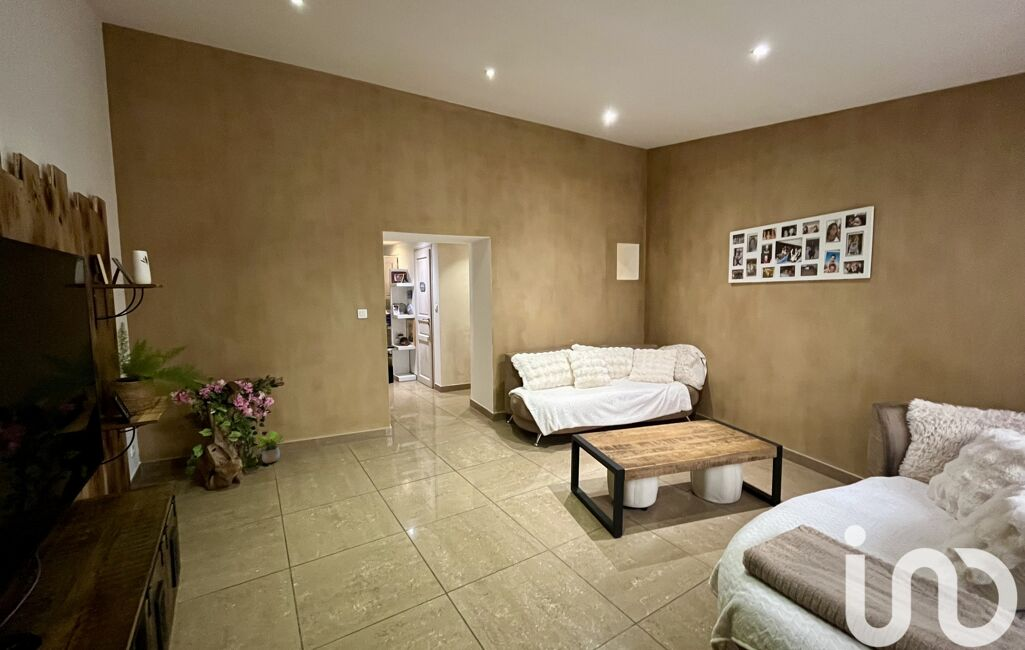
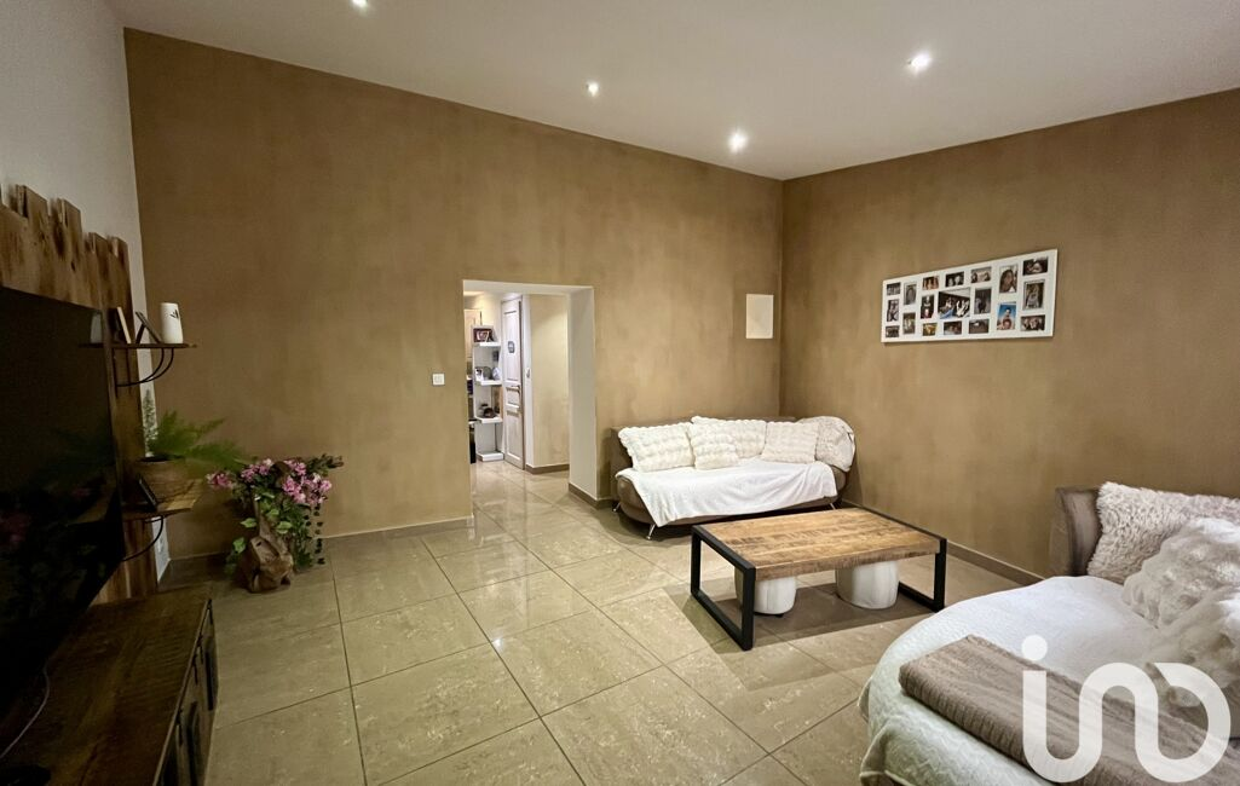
- potted plant (269, 446)
